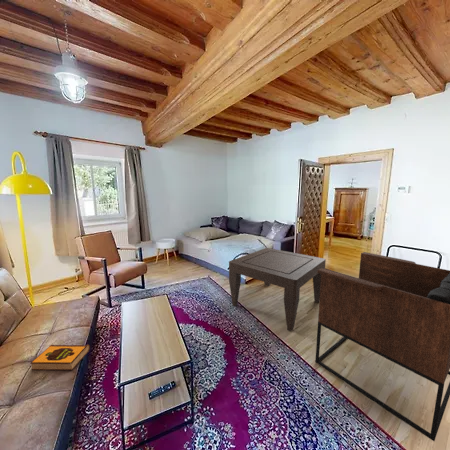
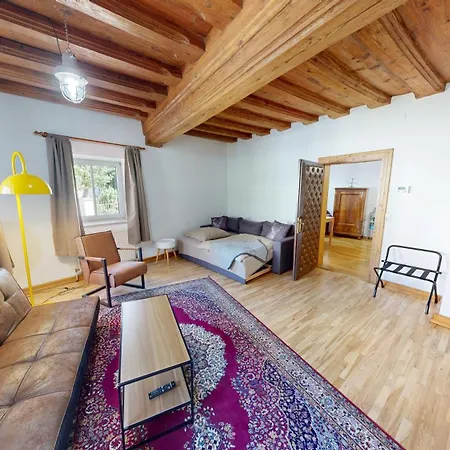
- hardback book (62, 355)
- coffee table (277, 281)
- armchair (387, 319)
